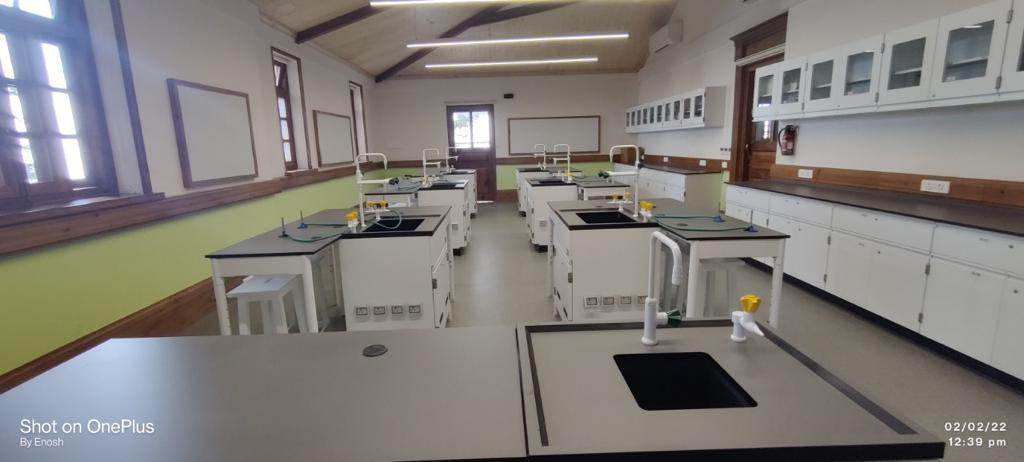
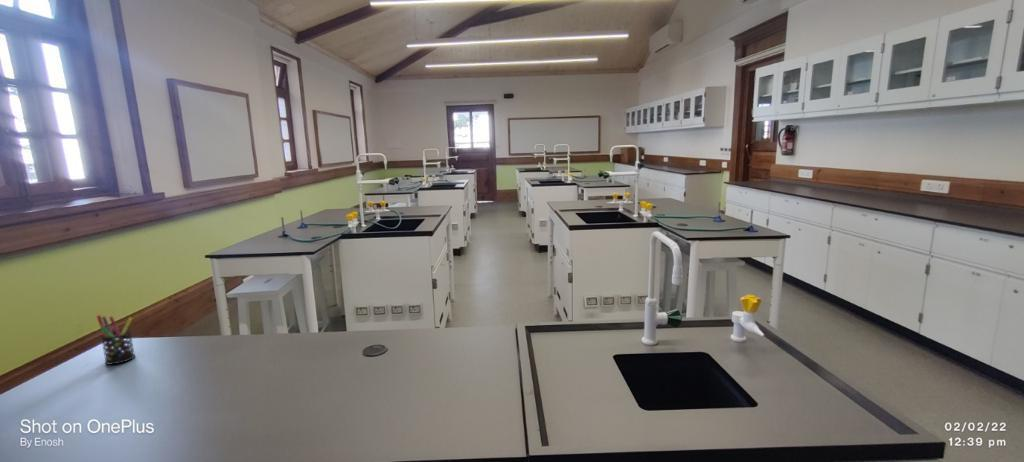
+ pen holder (113, 338)
